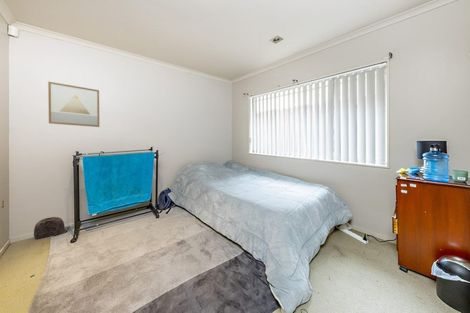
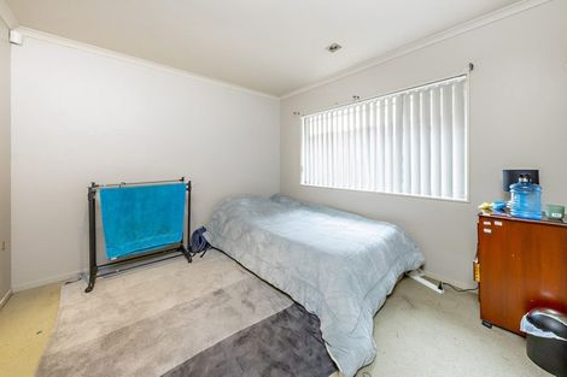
- bag (49, 226)
- wall art (75, 105)
